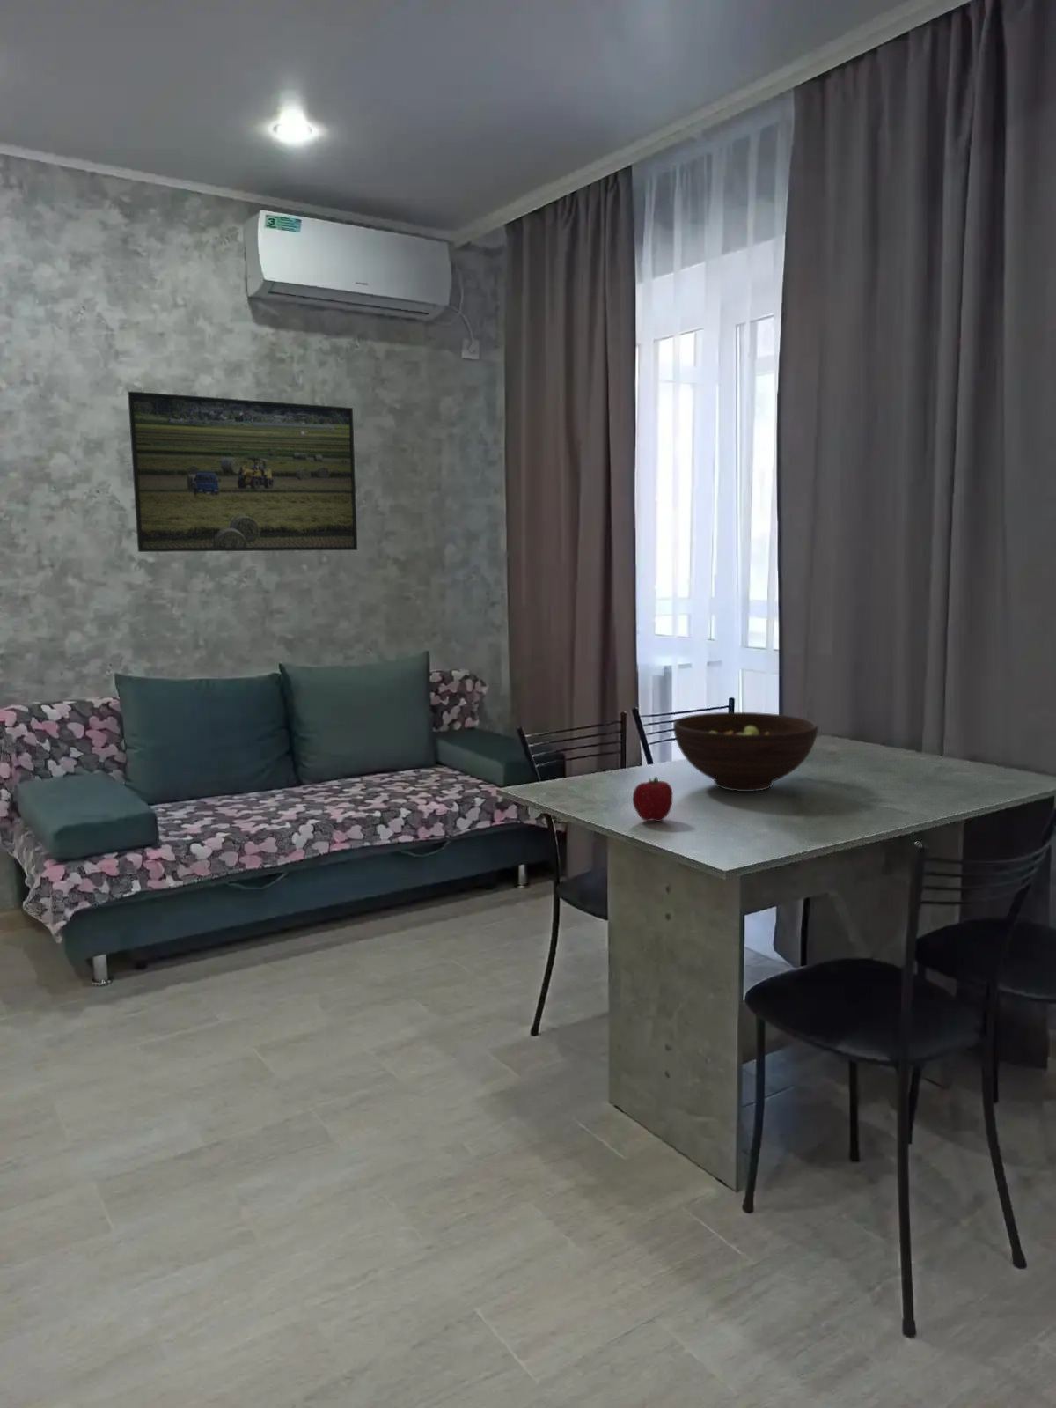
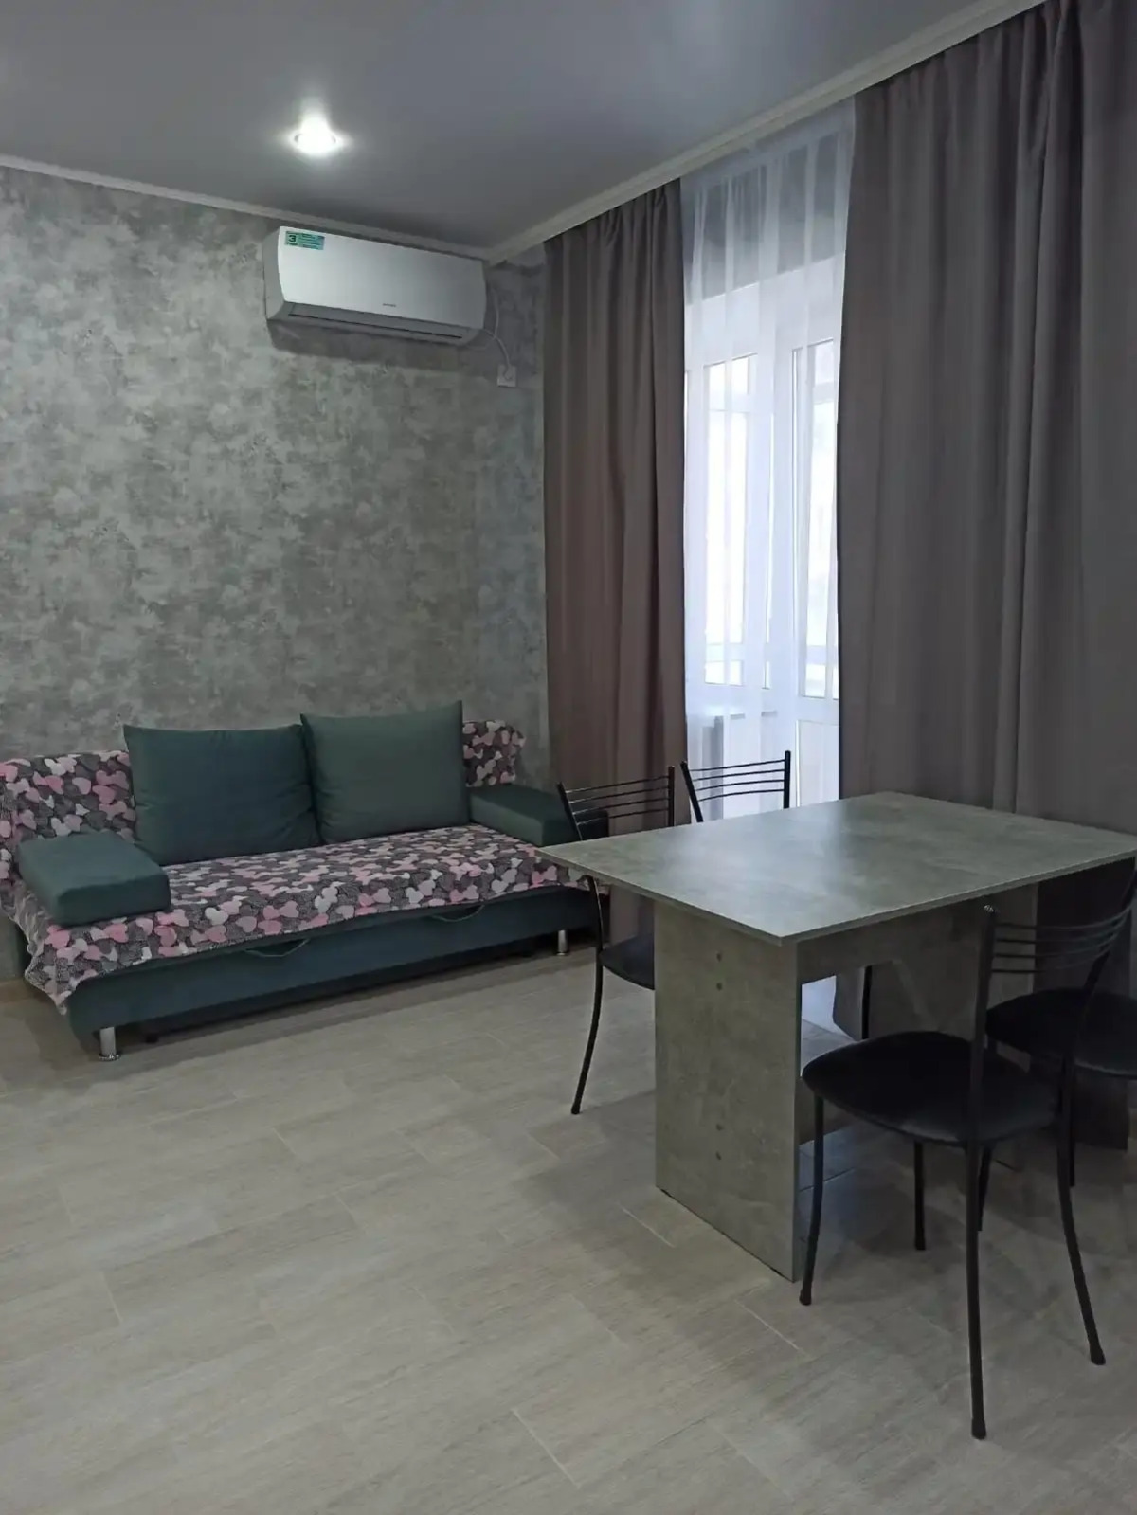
- fruit bowl (743, 754)
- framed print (250, 476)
- fruit (652, 799)
